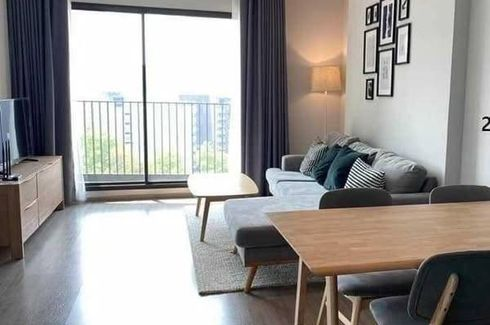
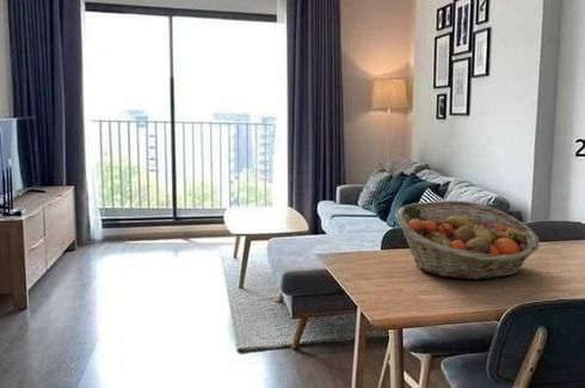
+ fruit basket (464, 236)
